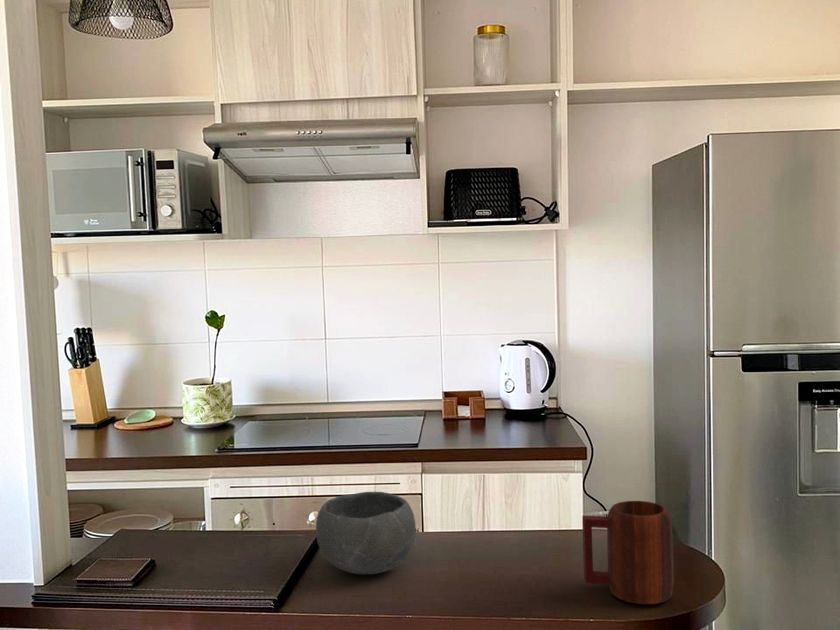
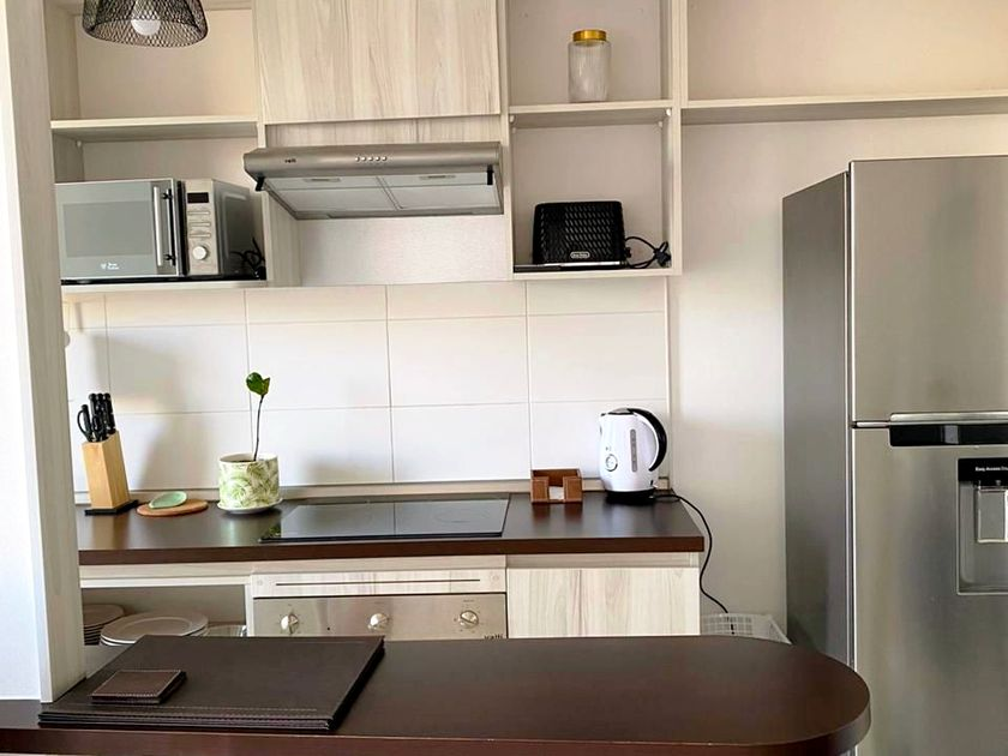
- bowl (366, 535)
- mug (627, 550)
